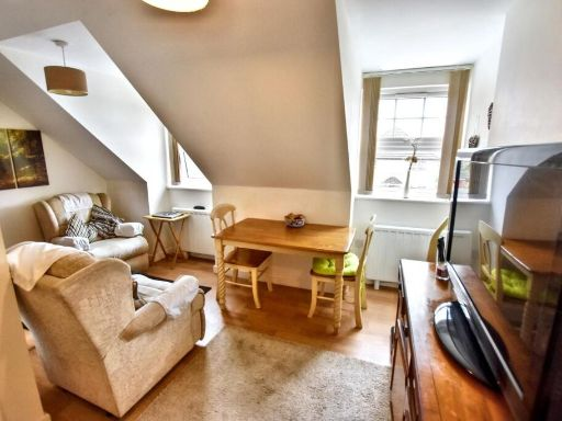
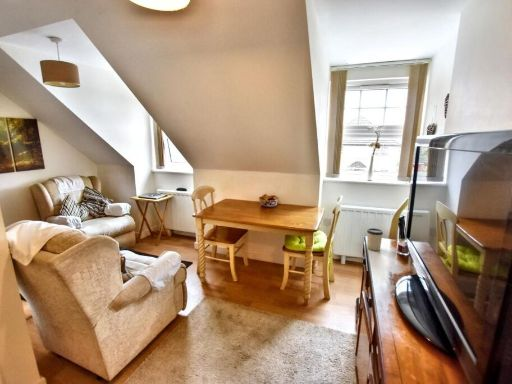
+ cup (374, 239)
